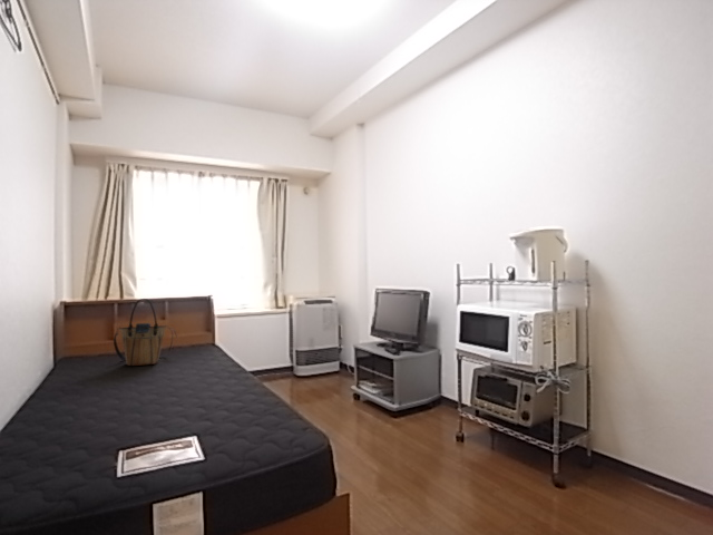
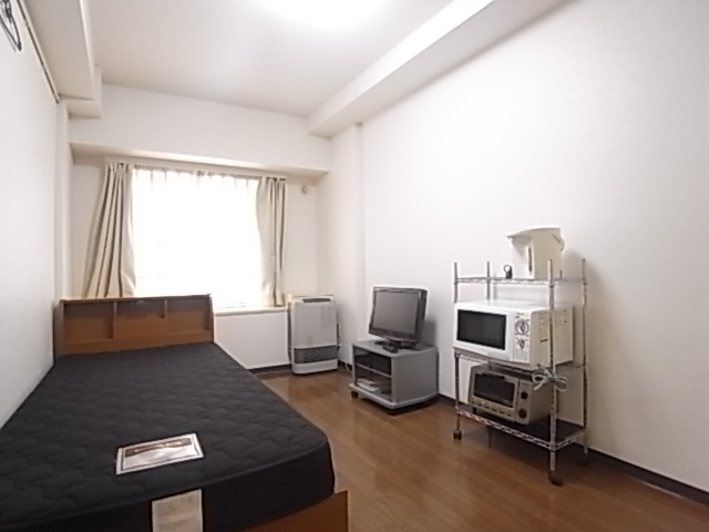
- tote bag (146, 330)
